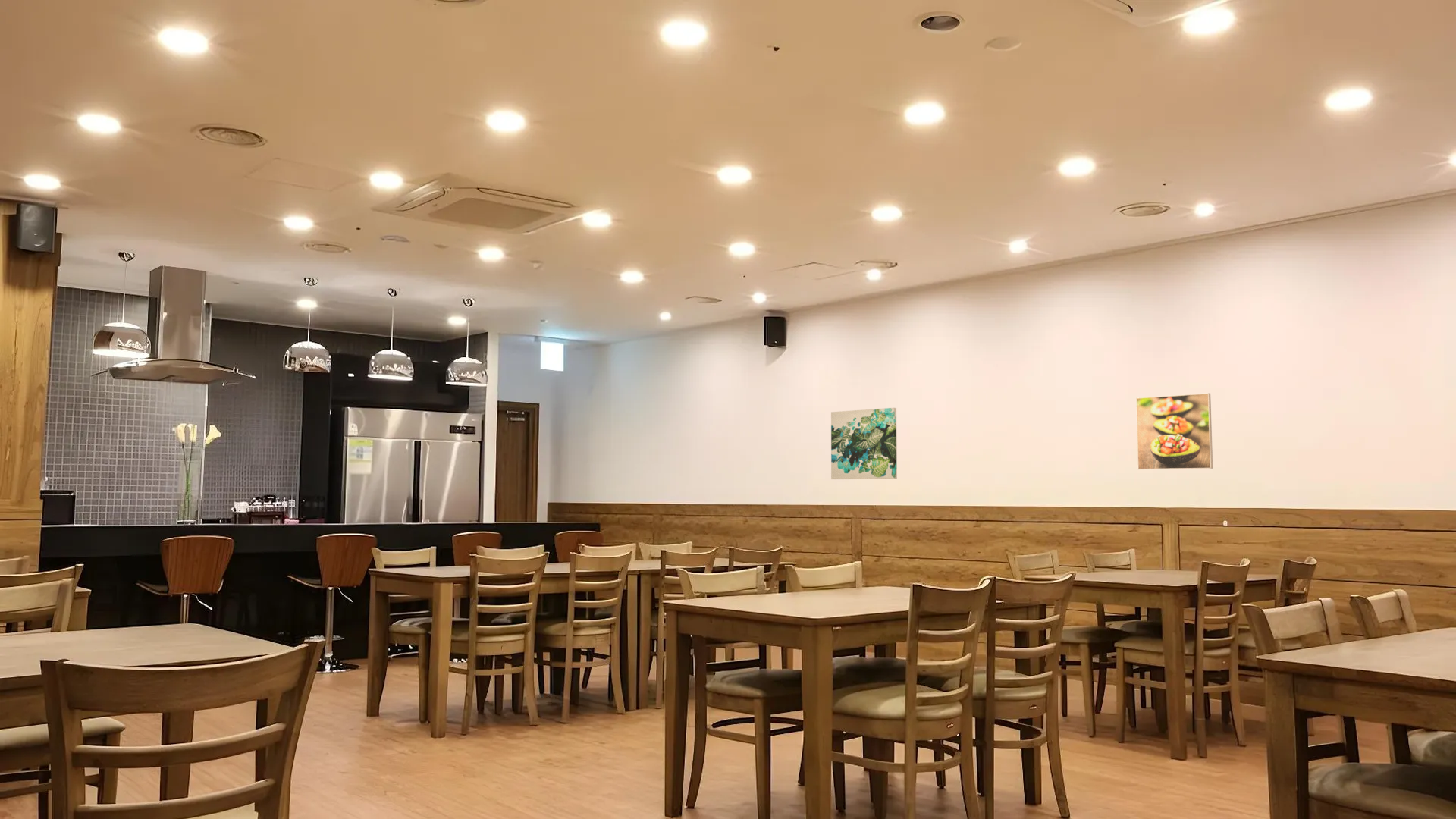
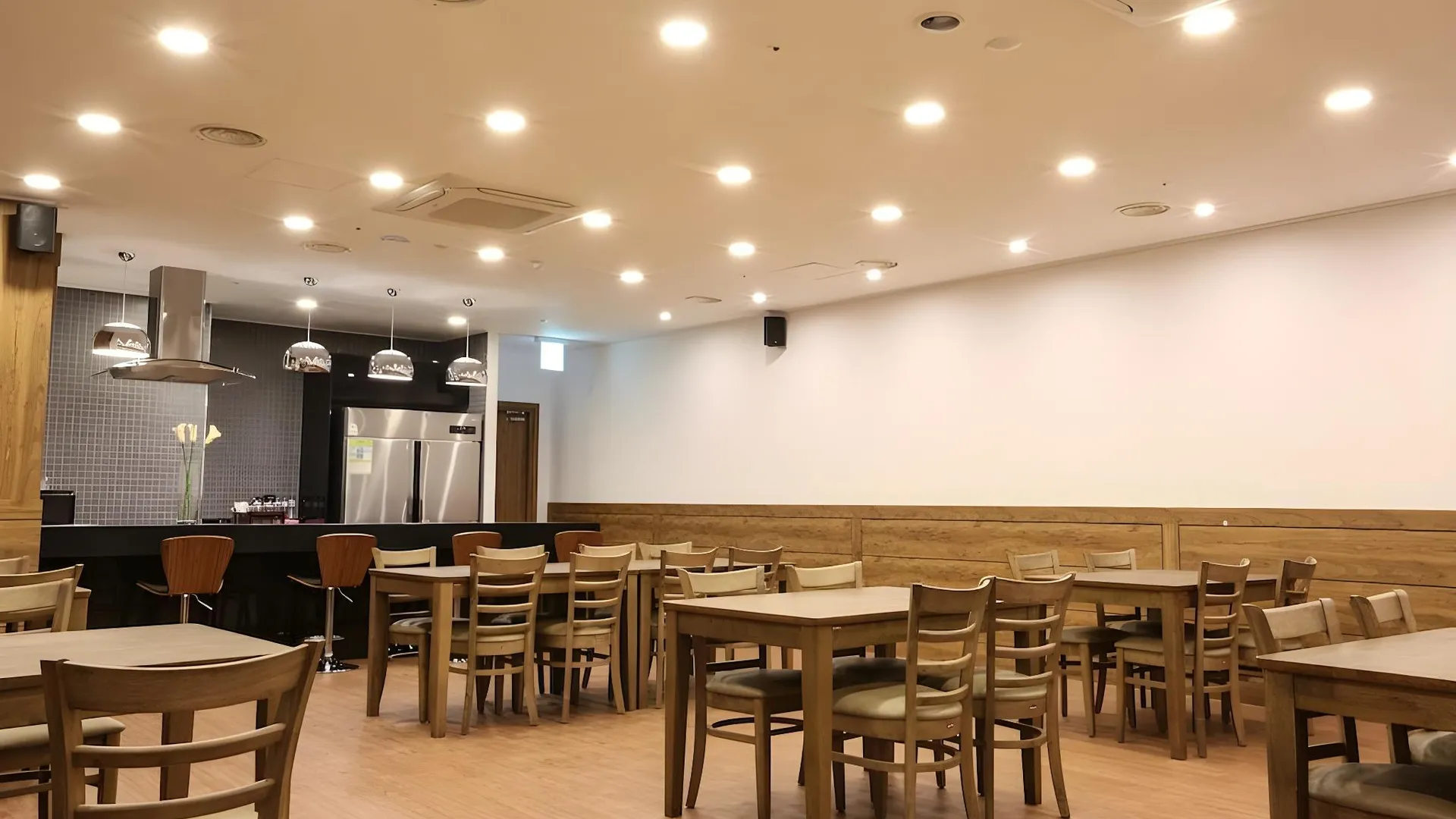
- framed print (1173, 432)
- wall art (863, 444)
